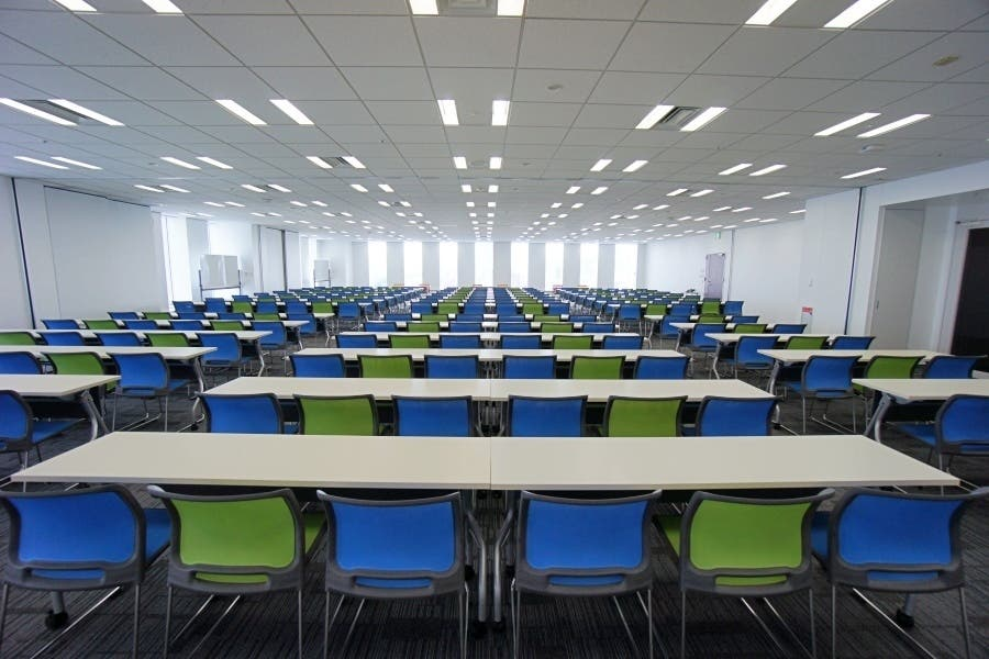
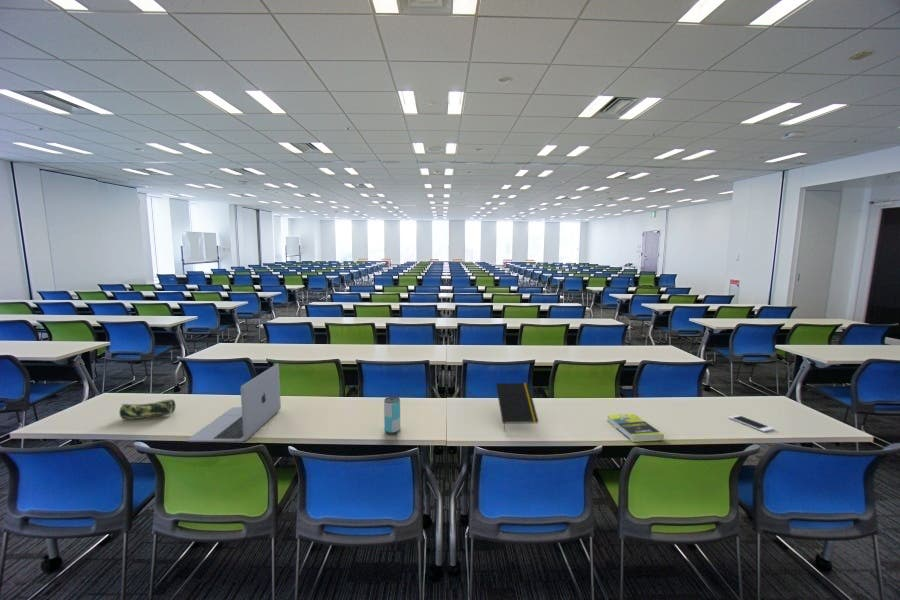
+ laptop (241, 399)
+ beverage can (392, 415)
+ book (633, 426)
+ cell phone (750, 423)
+ notepad (515, 405)
+ pencil case (146, 409)
